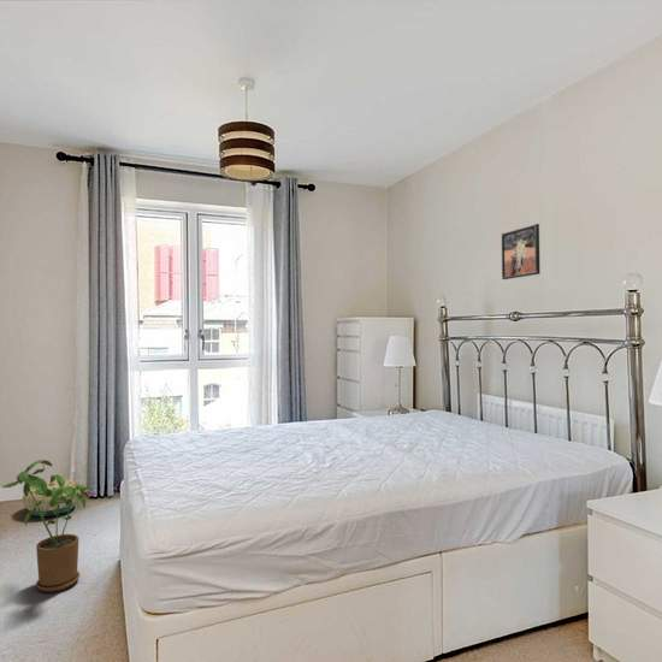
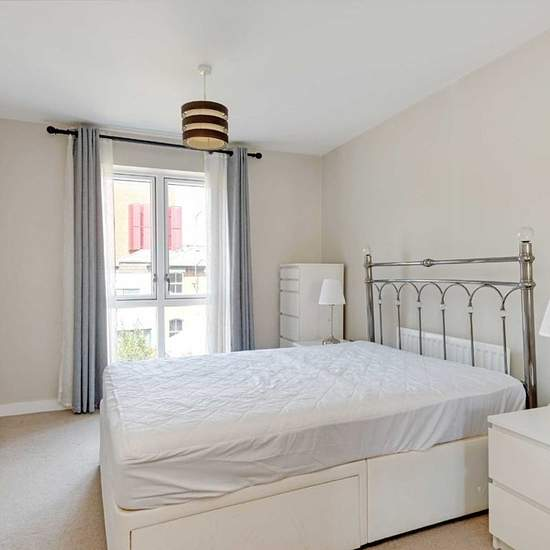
- basket (51, 496)
- house plant (55, 521)
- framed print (519, 253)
